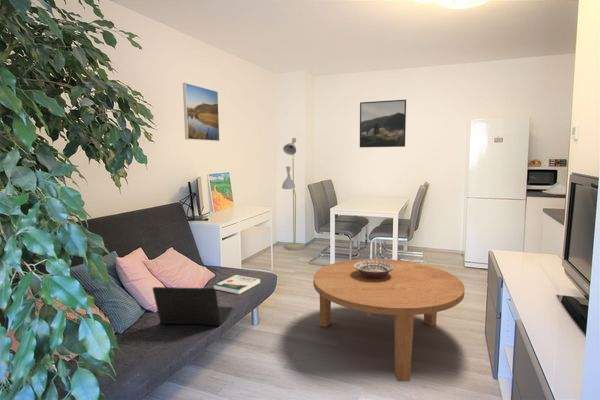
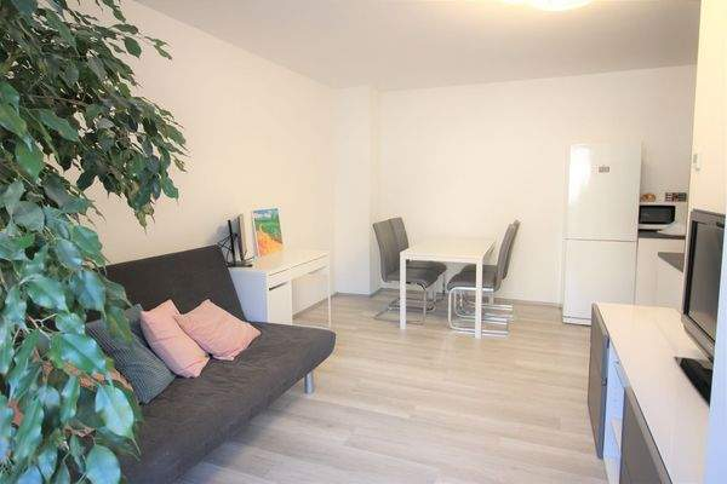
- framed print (382, 124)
- coffee table (385, 309)
- book (237, 283)
- laptop (194, 298)
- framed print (202, 114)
- floor lamp (293, 194)
- decorative bowl (373, 270)
